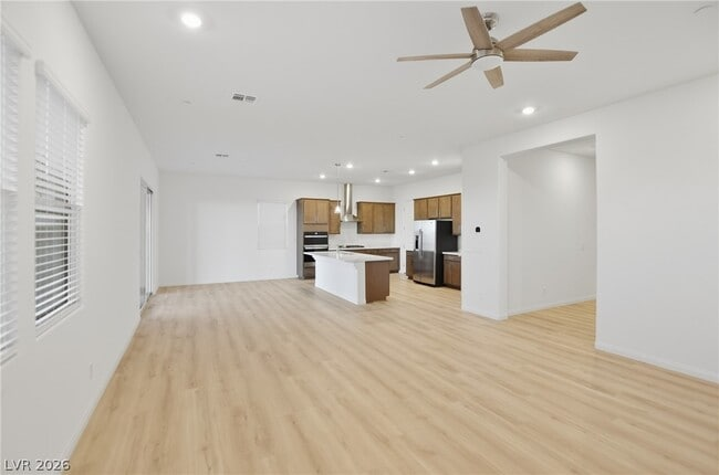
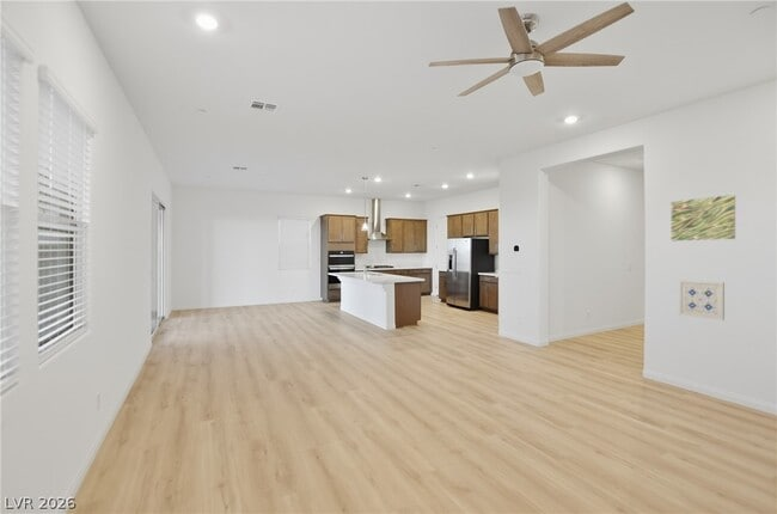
+ wall art (700, 219)
+ wall art (700, 299)
